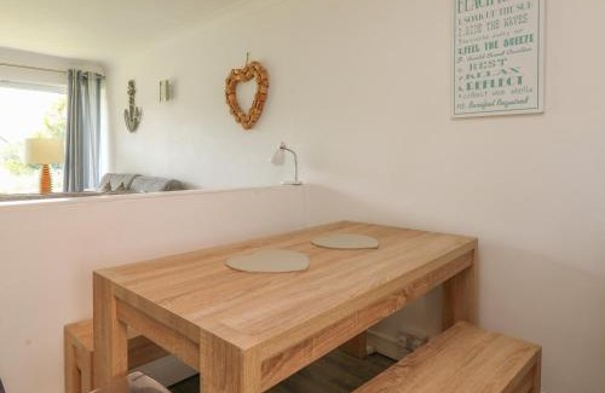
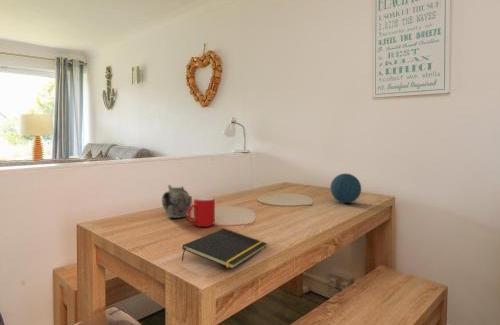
+ cup (200, 212)
+ decorative orb (345, 188)
+ teapot (174, 200)
+ notepad (227, 246)
